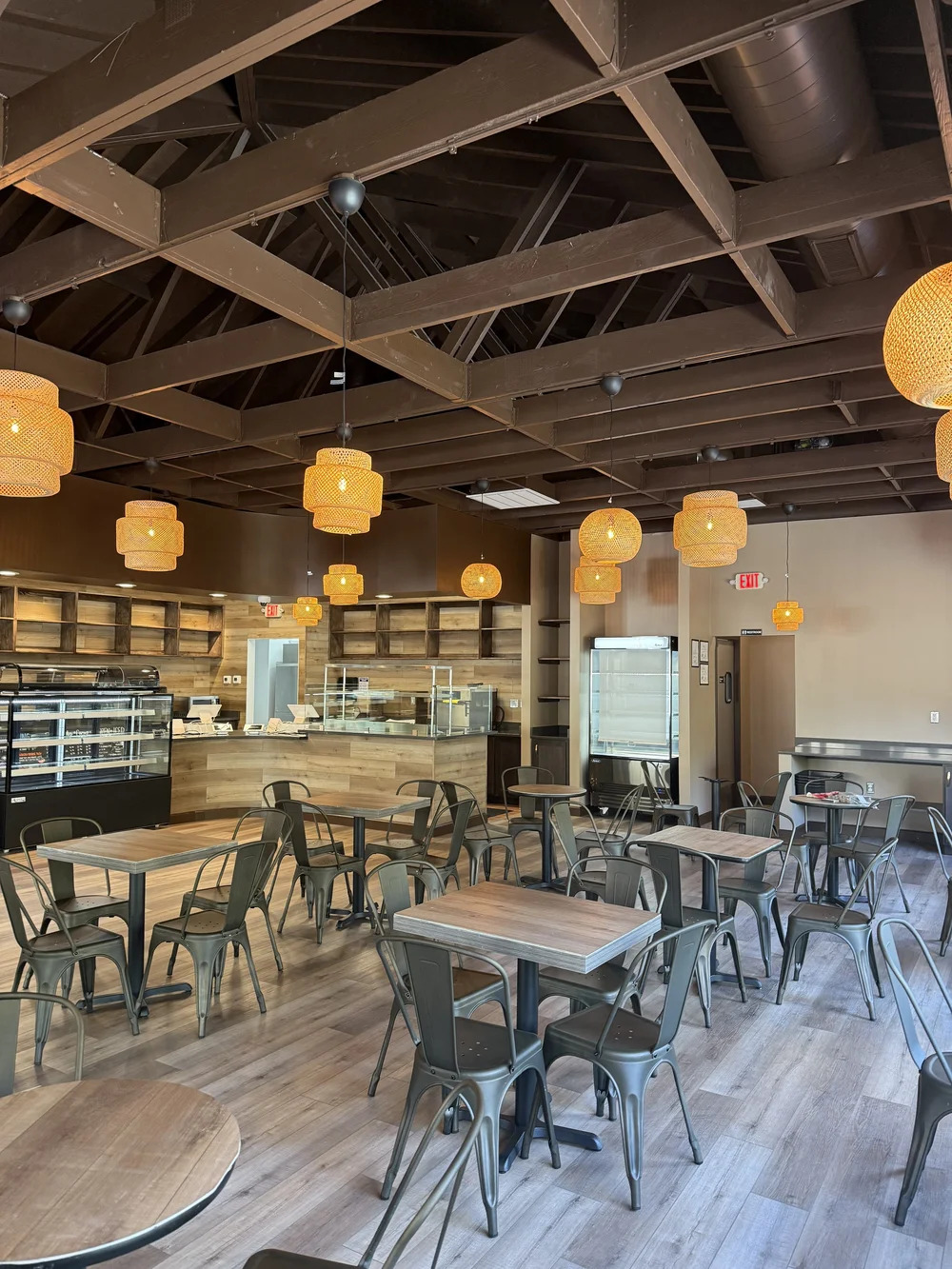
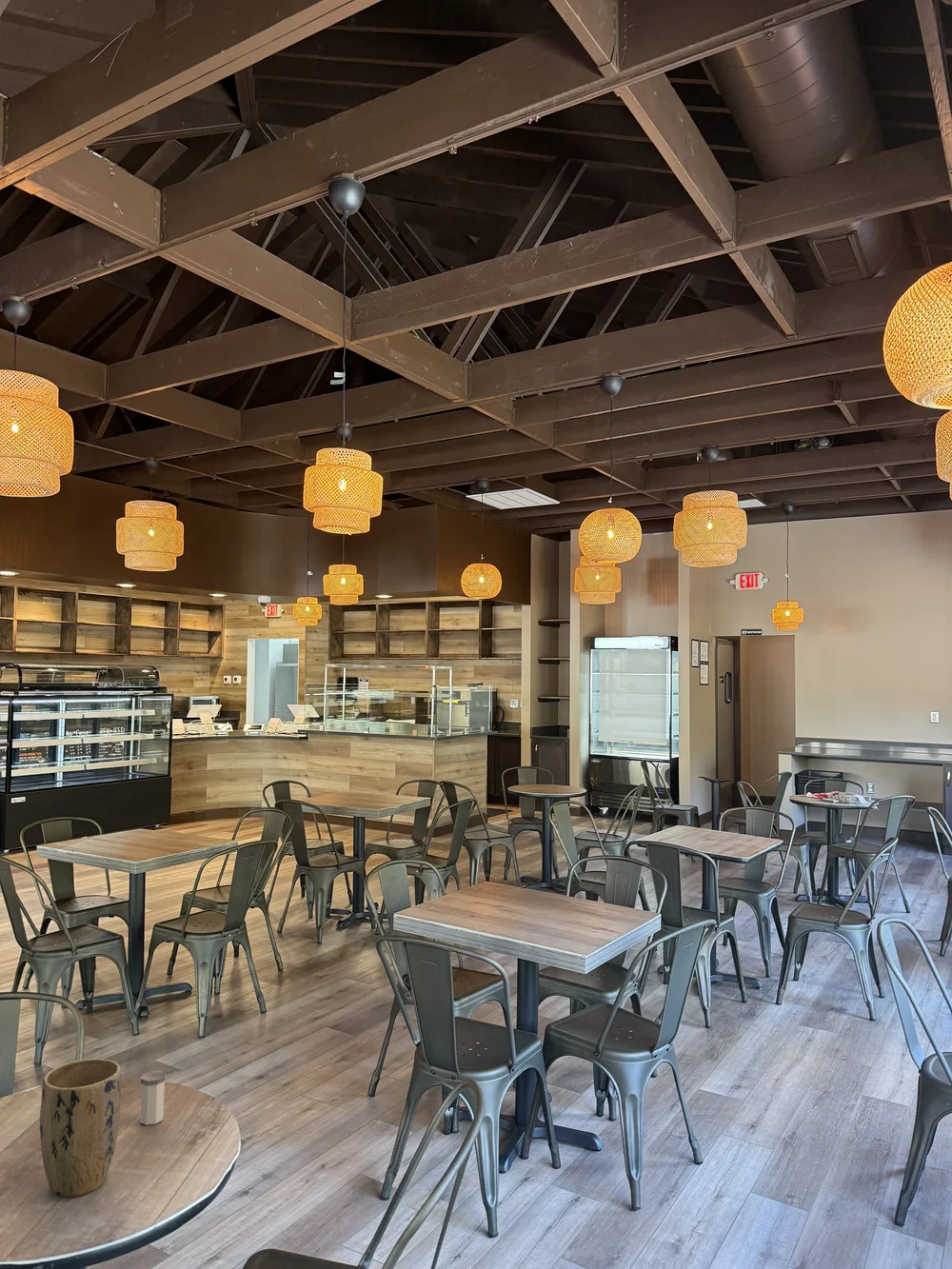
+ plant pot (80, 1127)
+ salt shaker (152, 1097)
